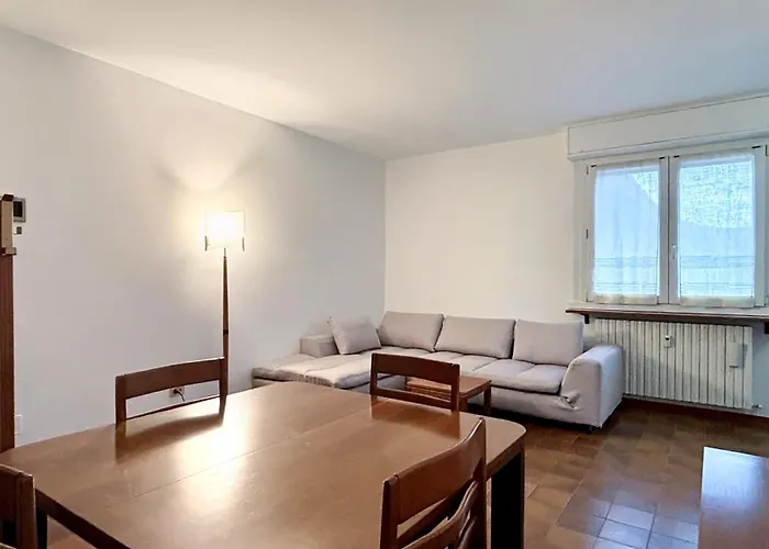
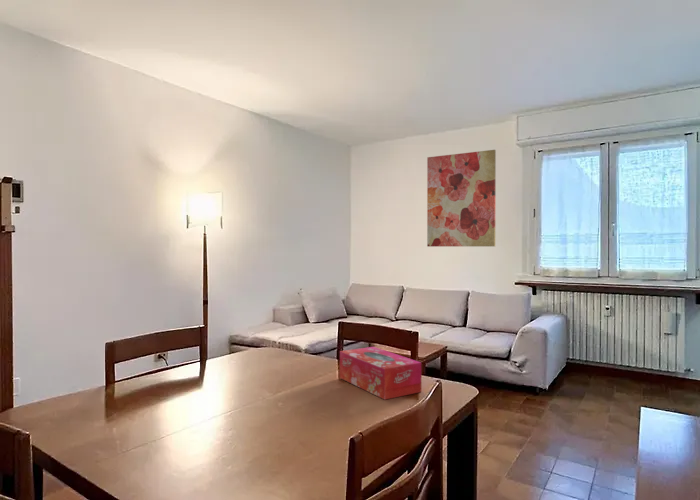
+ wall art (460, 200)
+ tissue box (378, 370)
